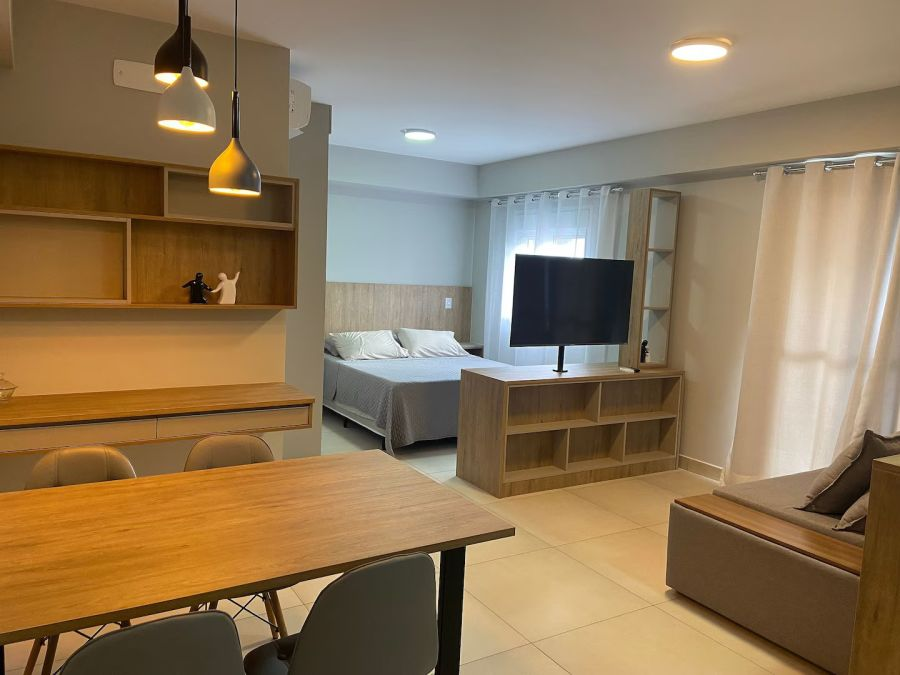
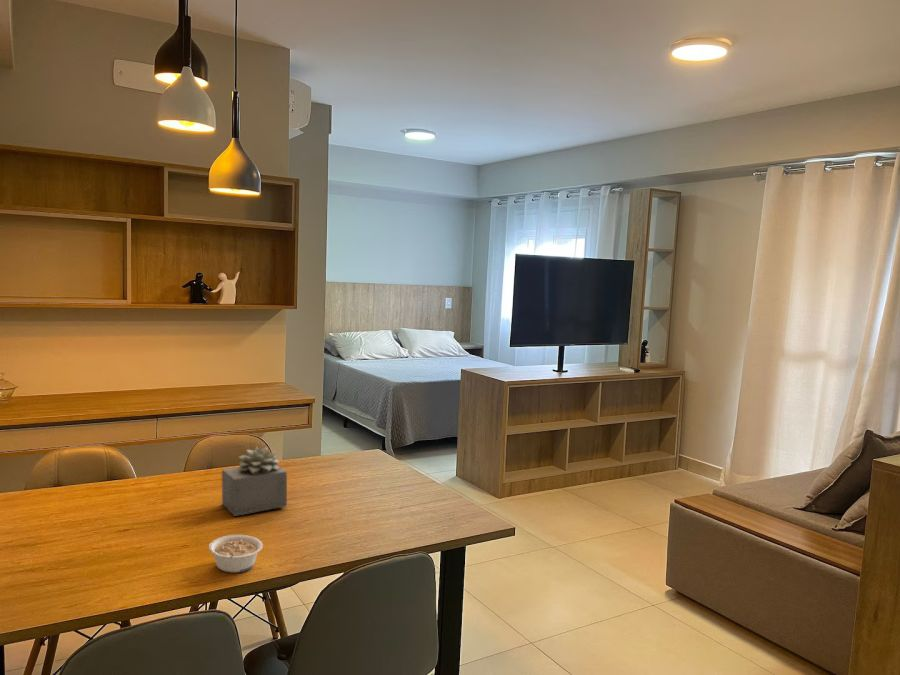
+ succulent plant (255, 477)
+ legume (236, 553)
